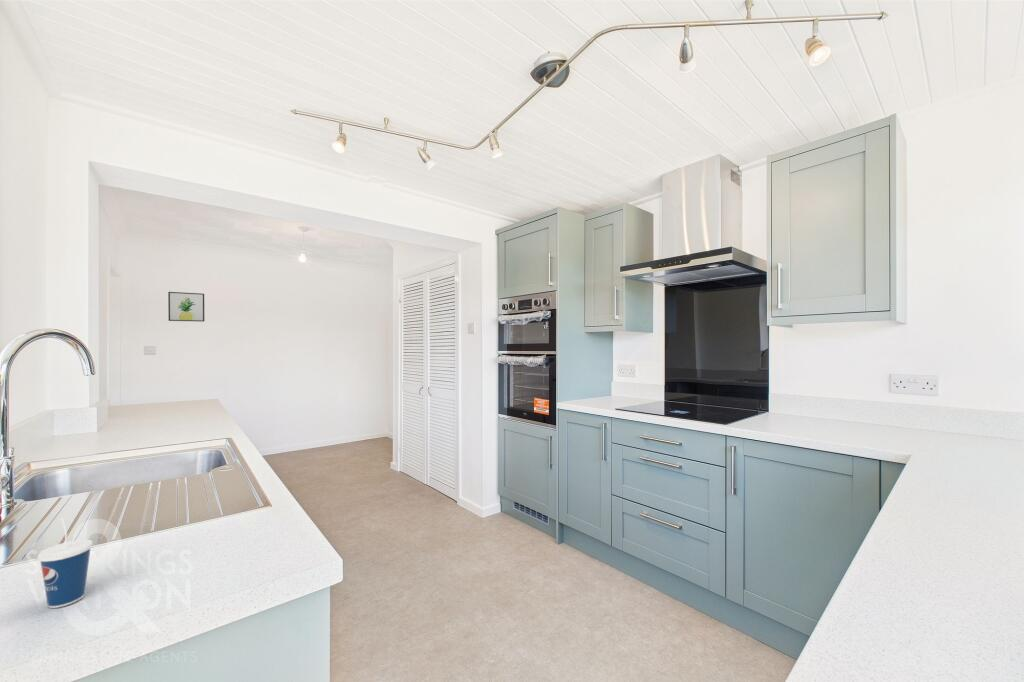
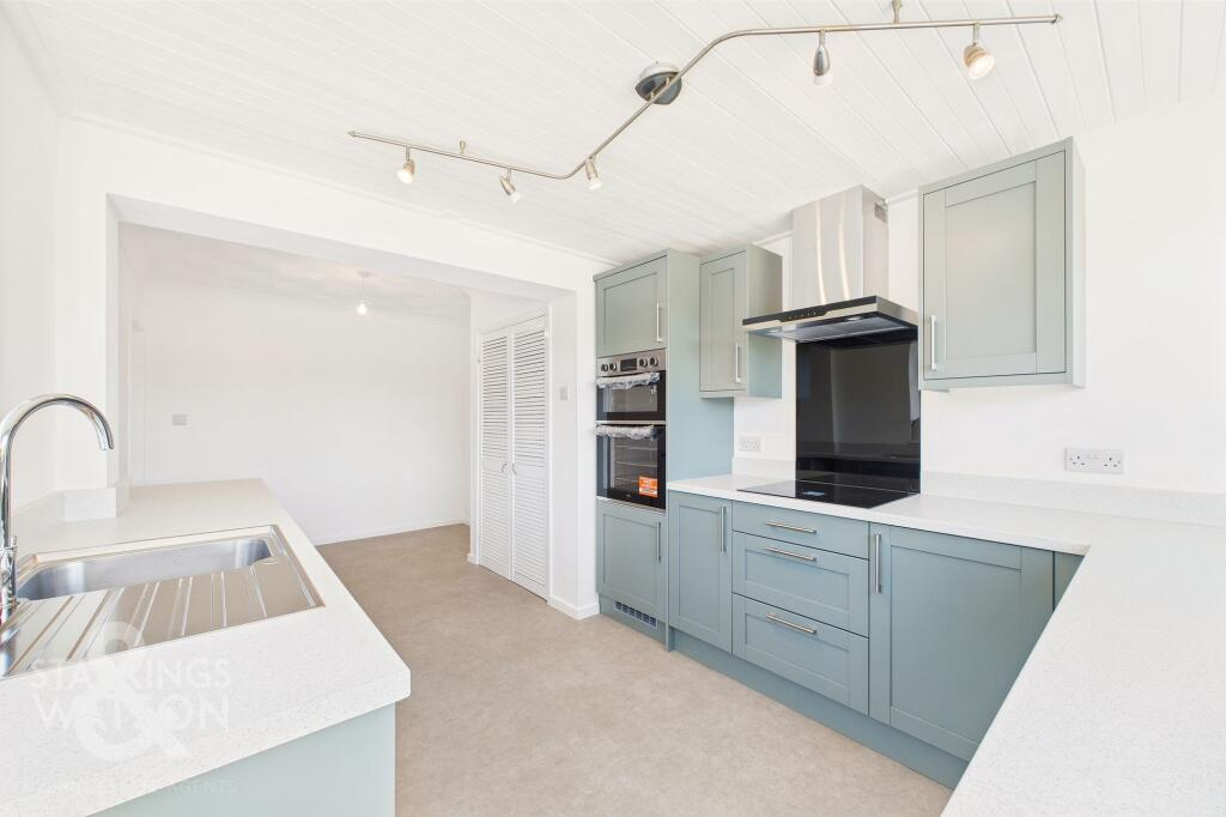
- wall art (186, 306)
- cup (66, 559)
